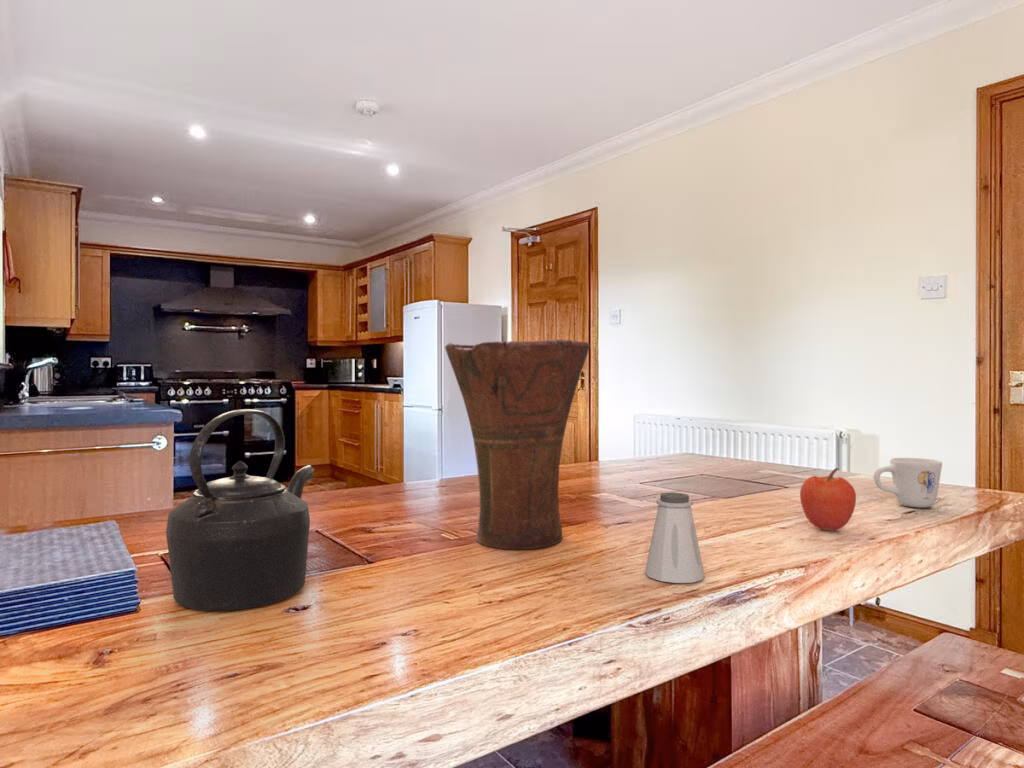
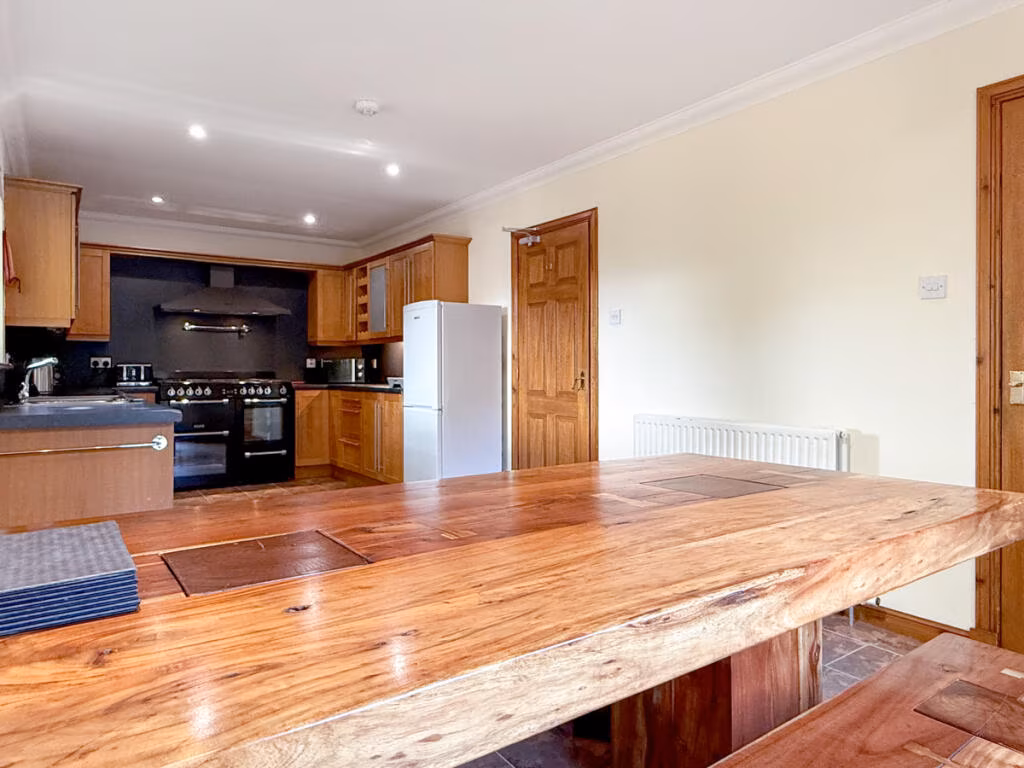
- vase (518, 439)
- apple (827, 498)
- kettle (259, 494)
- mug (906, 482)
- saltshaker (674, 534)
